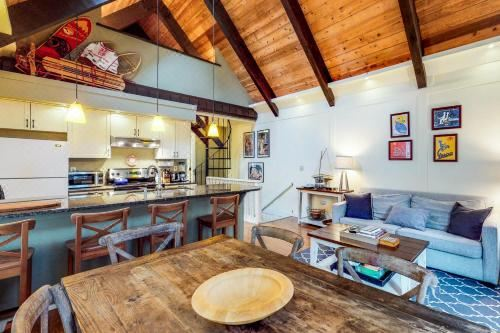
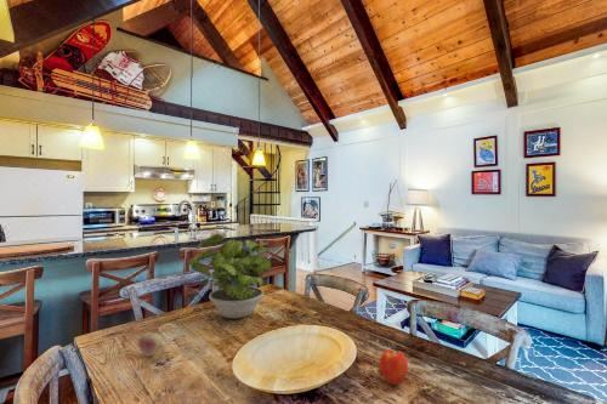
+ fruit (149, 343)
+ potted plant (232, 273)
+ apple (393, 366)
